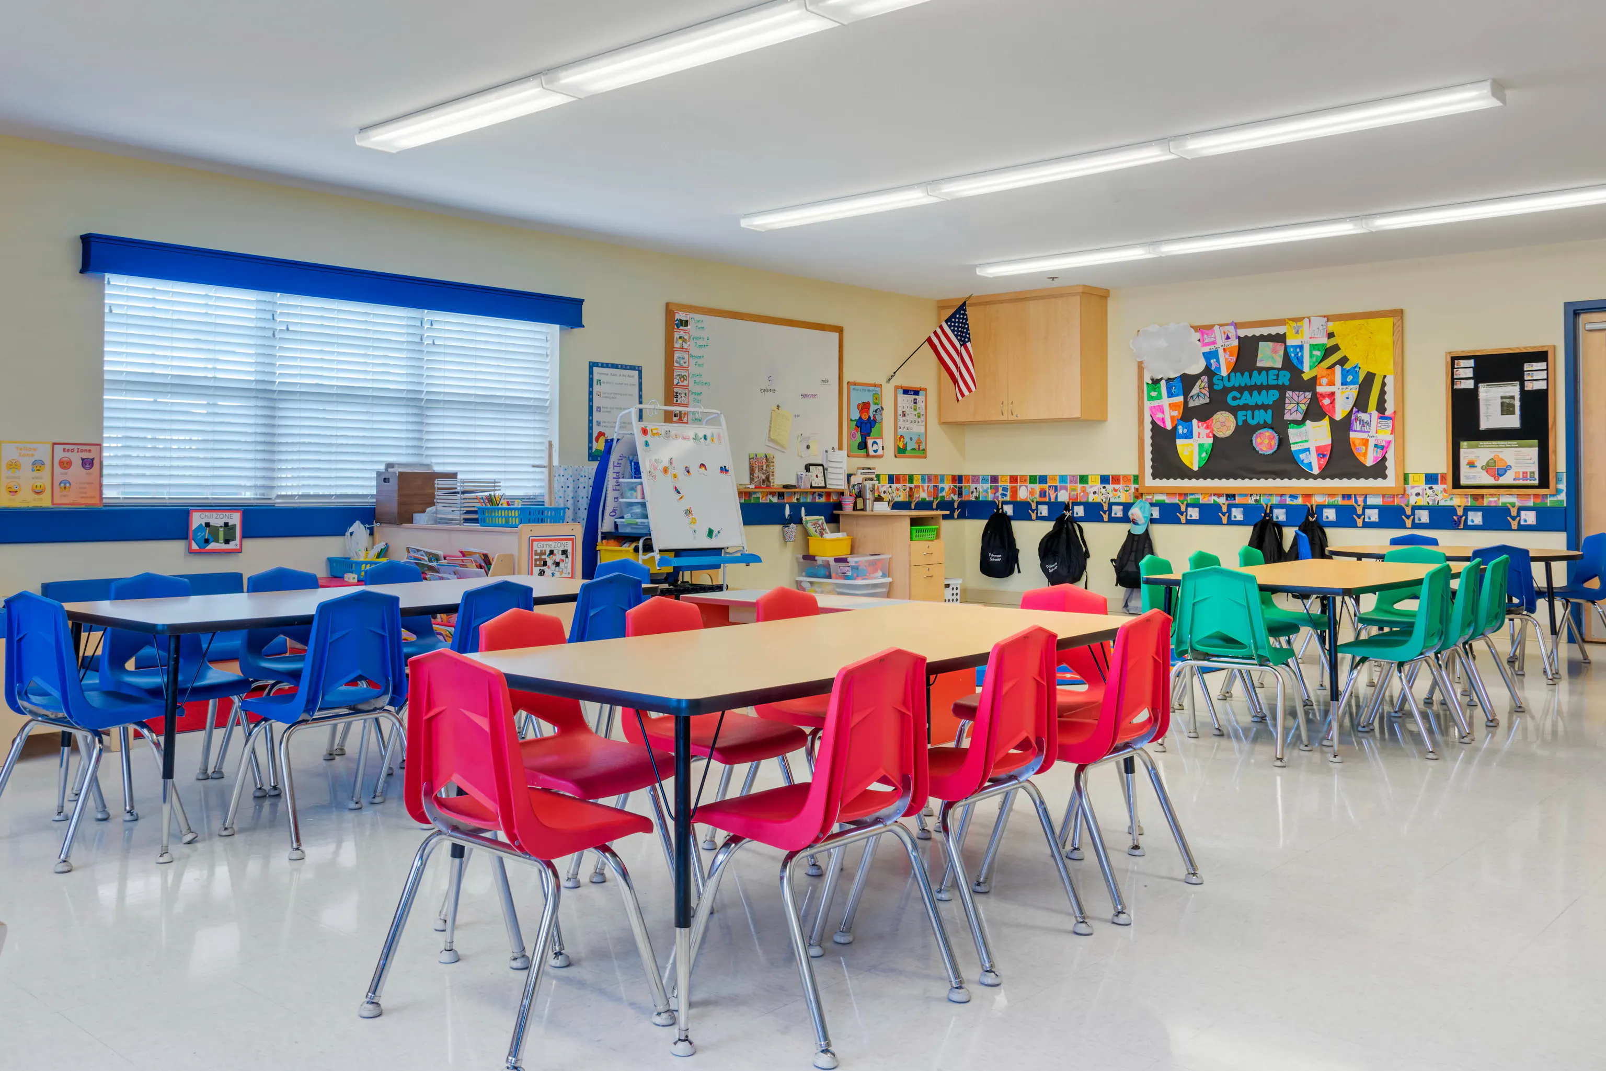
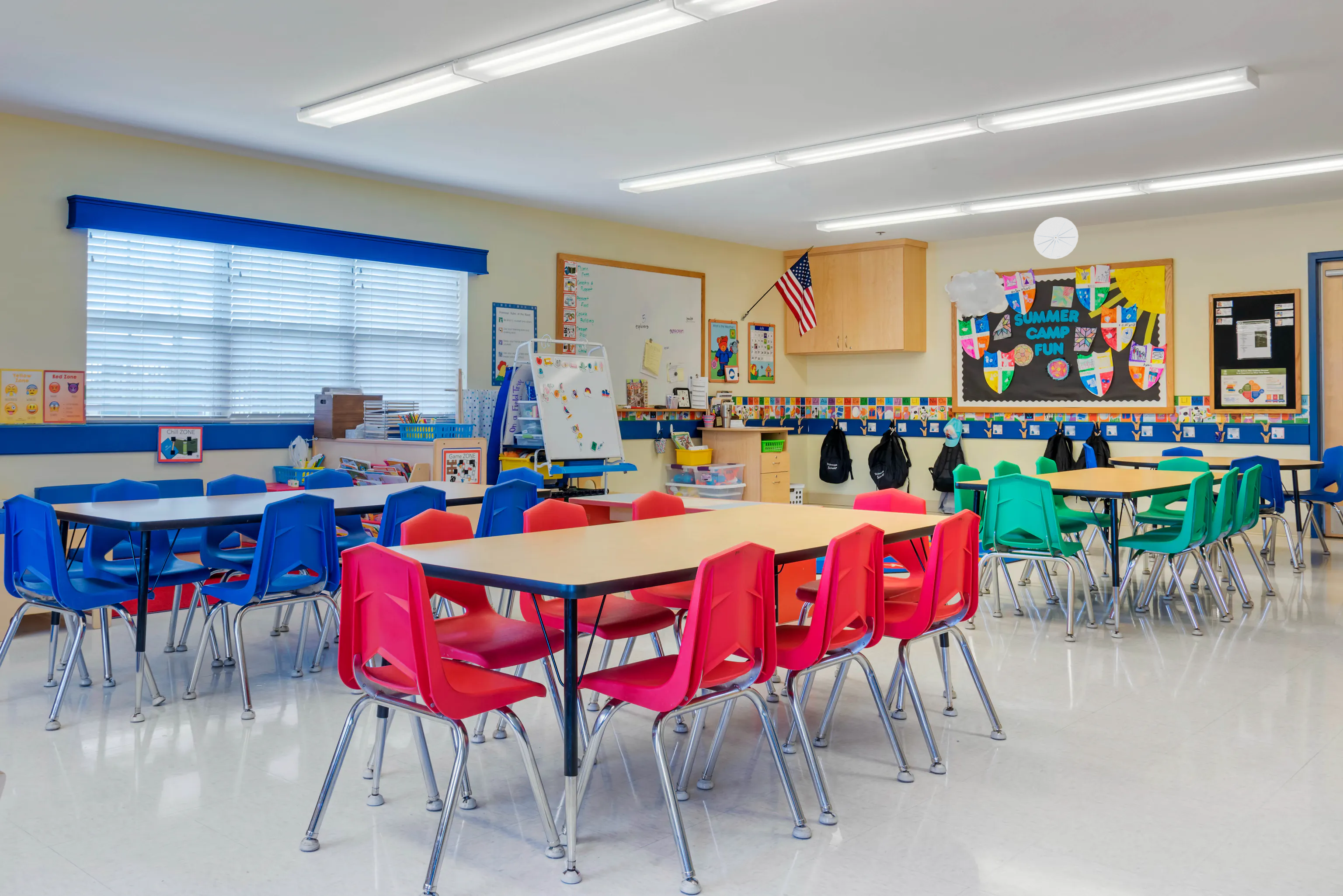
+ ceiling vent (1056, 238)
